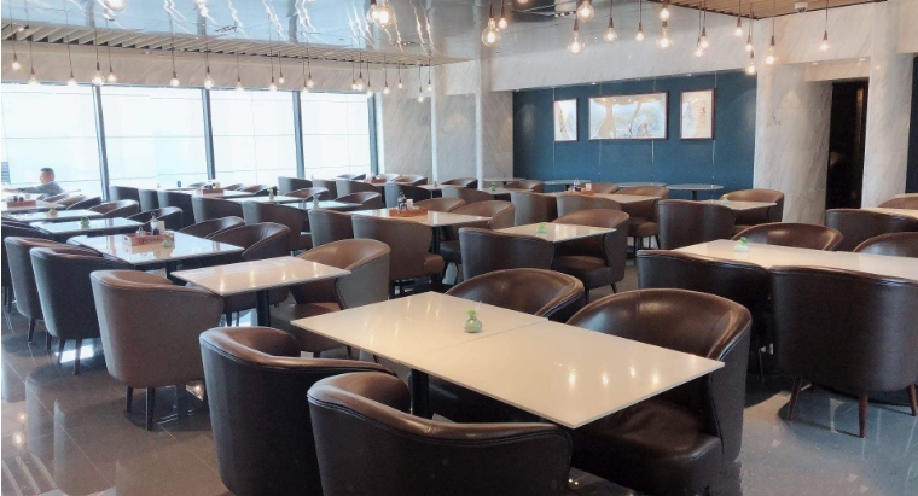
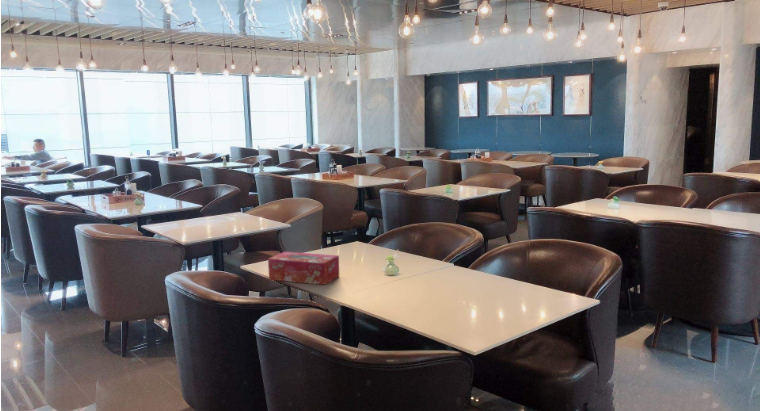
+ tissue box (304, 267)
